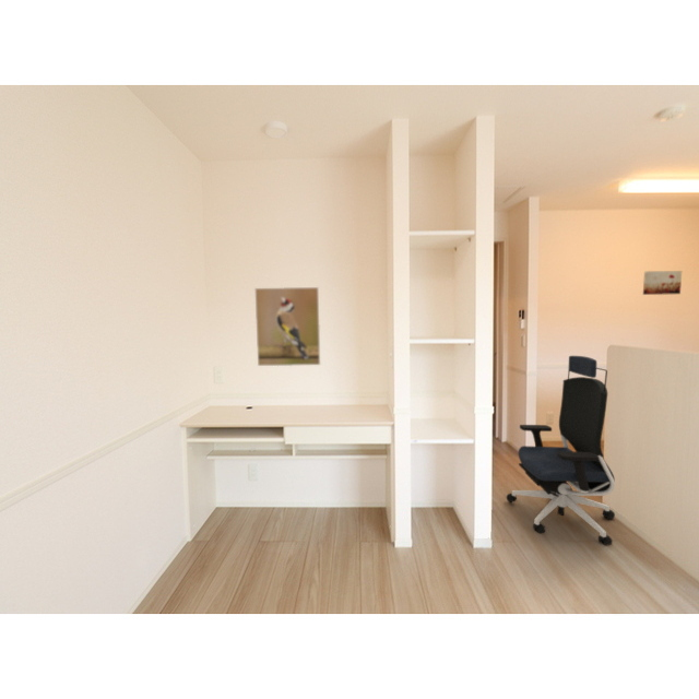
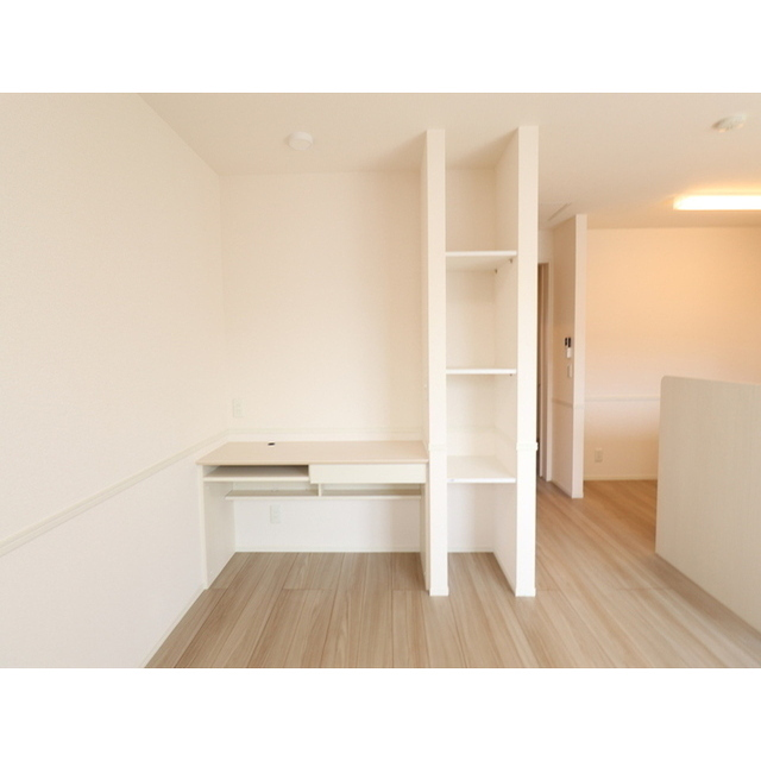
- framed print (287, 327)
- office chair (568, 438)
- wall art (662, 282)
